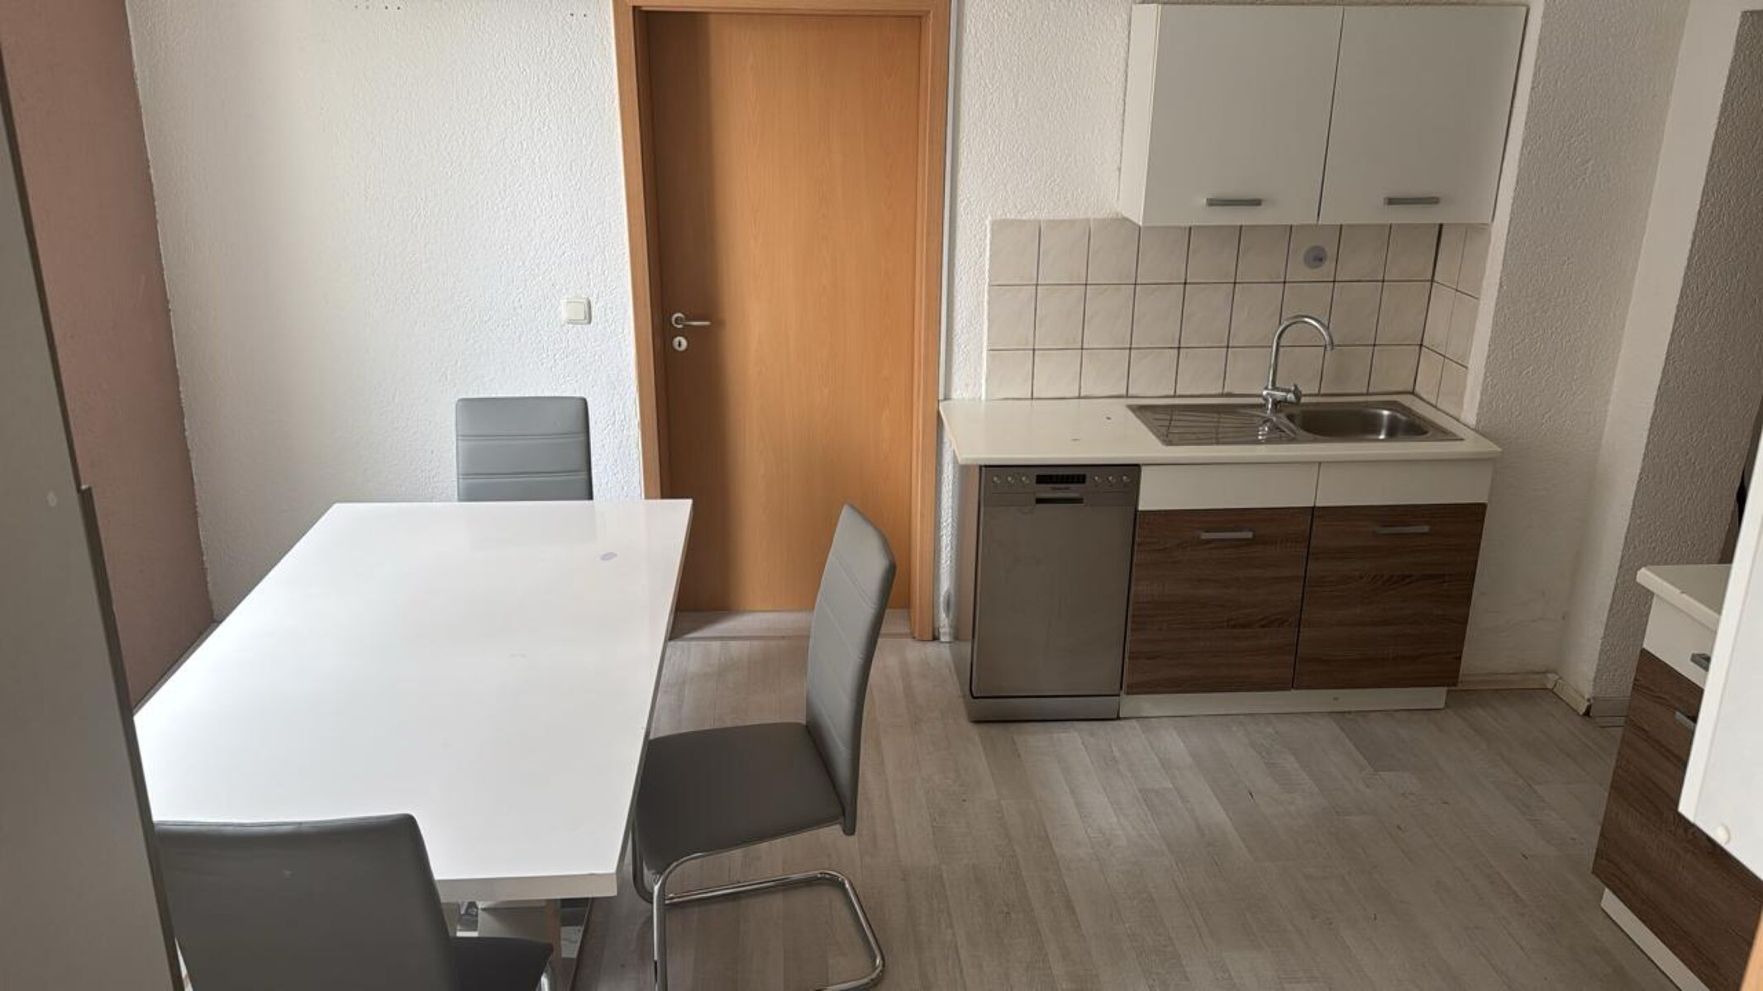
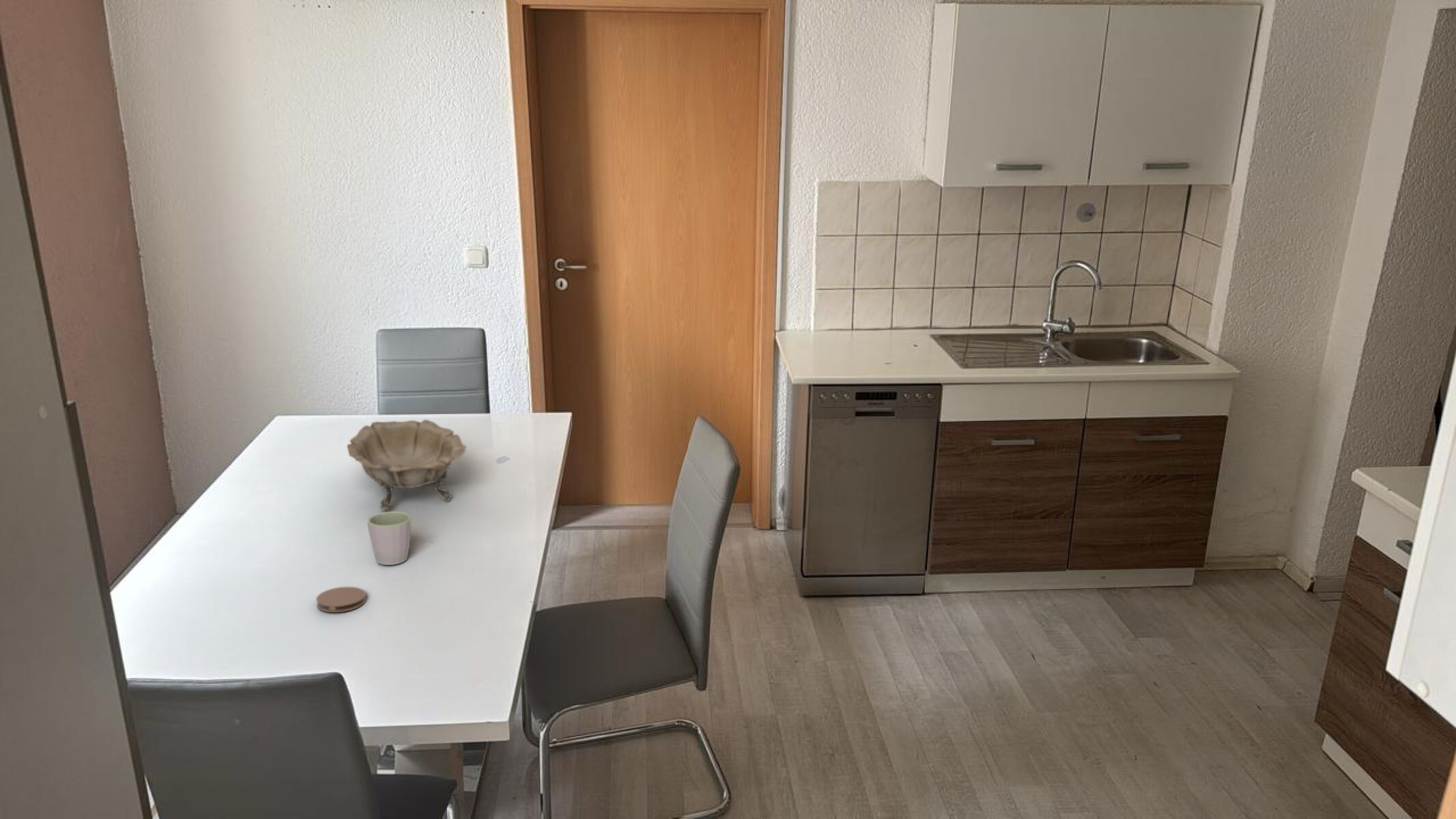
+ decorative bowl (408, 465)
+ coaster (341, 599)
+ mug (390, 536)
